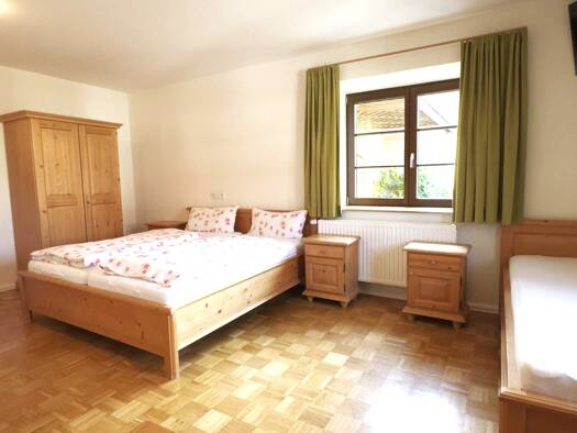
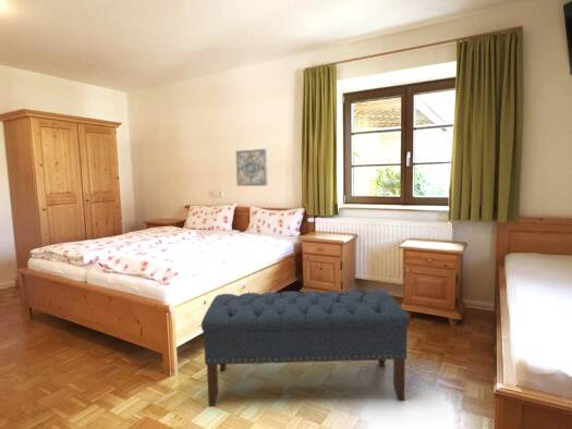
+ bench (303, 341)
+ wall art (251, 168)
